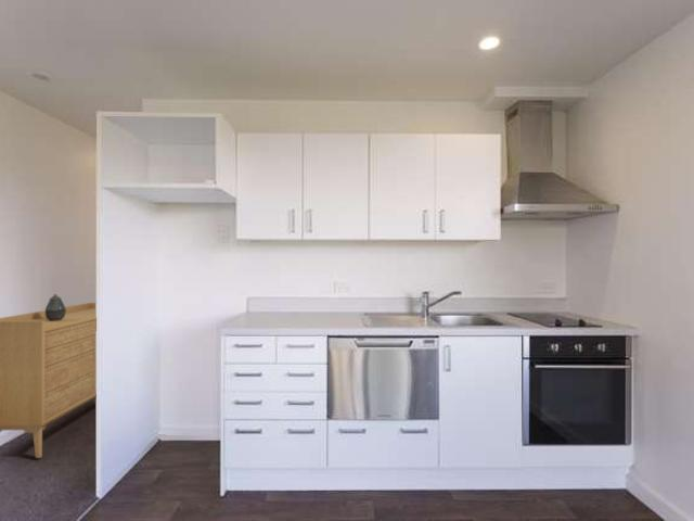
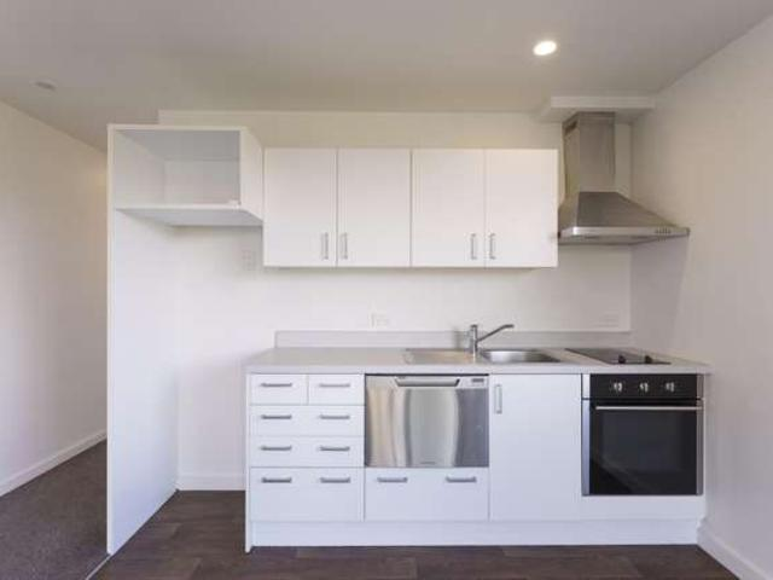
- sideboard (69, 366)
- decorative jar (55, 306)
